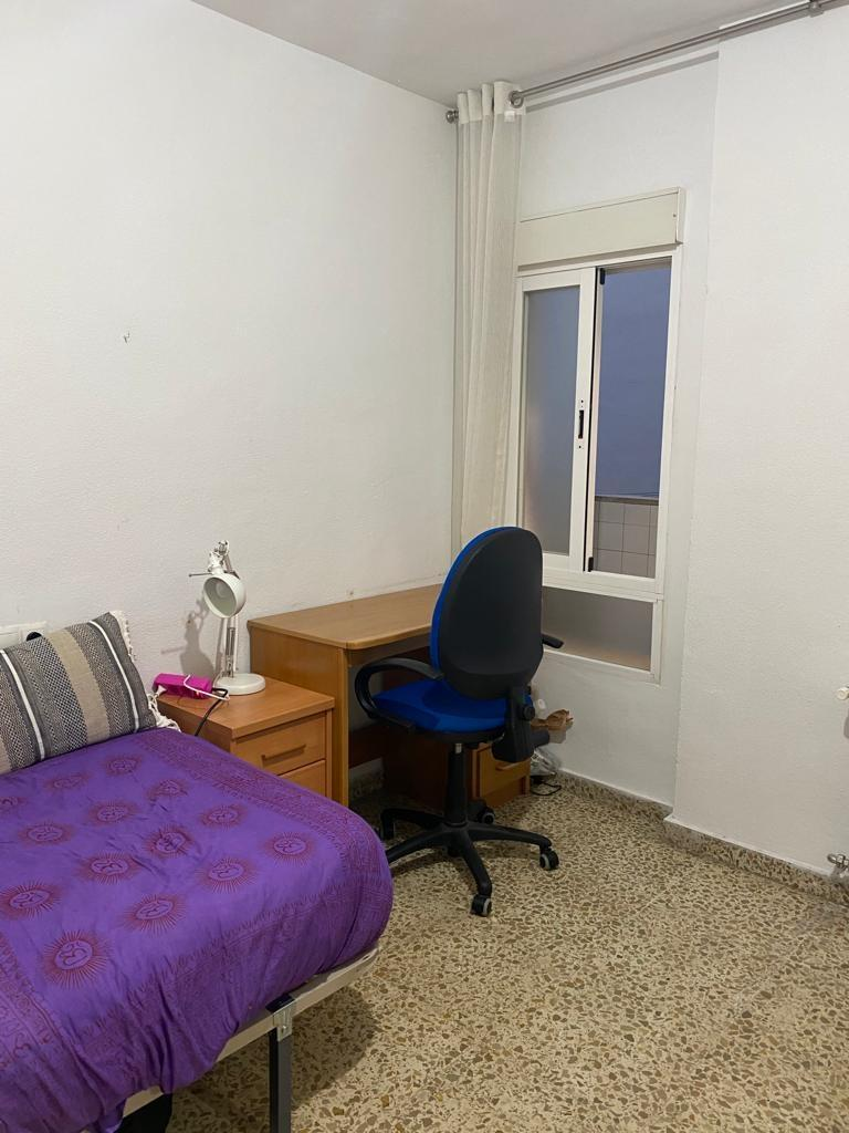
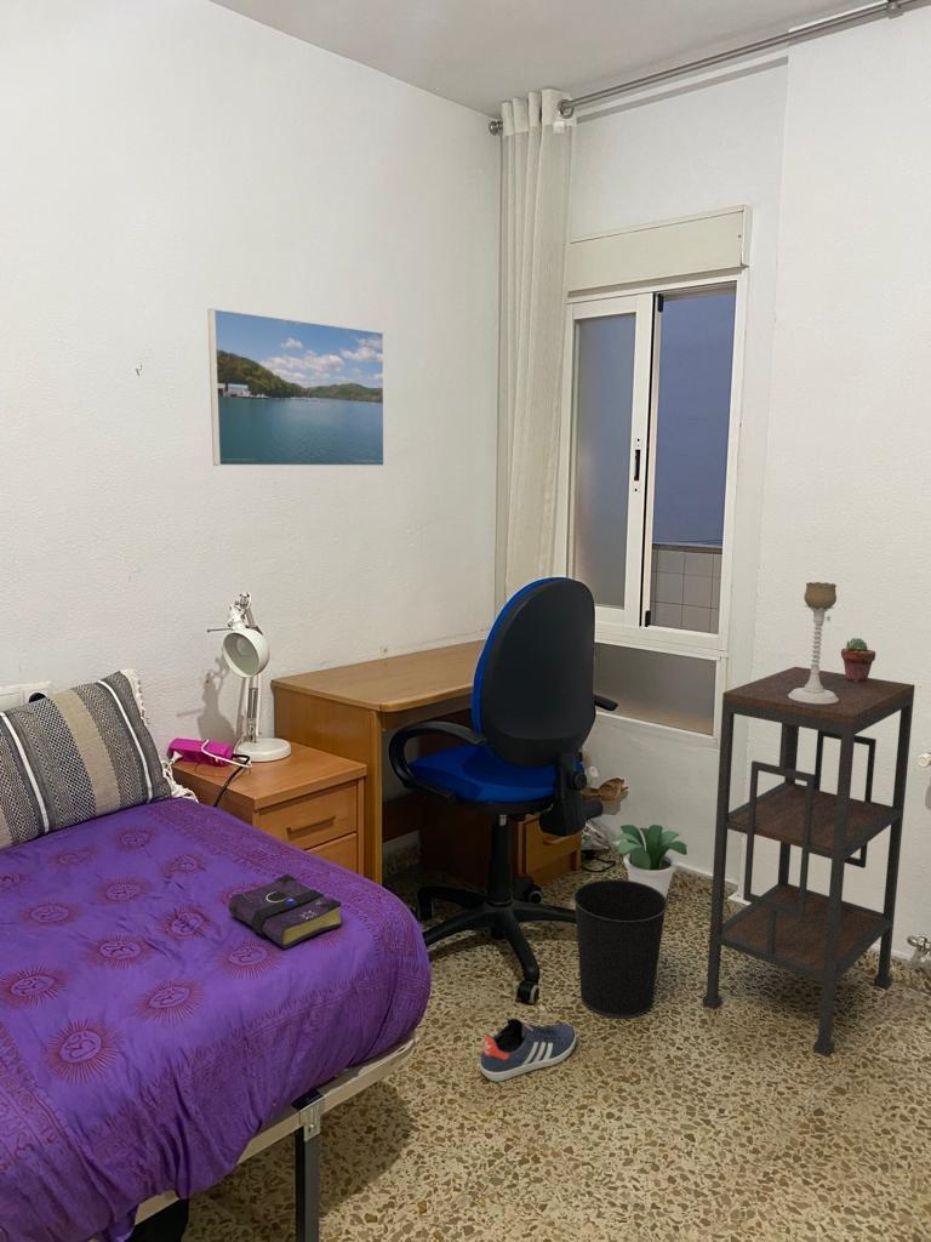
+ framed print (303, 394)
+ sneaker (530, 1038)
+ potted succulent (857, 657)
+ potted plant (647, 867)
+ candle holder (817, 640)
+ shelving unit (809, 845)
+ wastebasket (618, 948)
+ book (284, 910)
